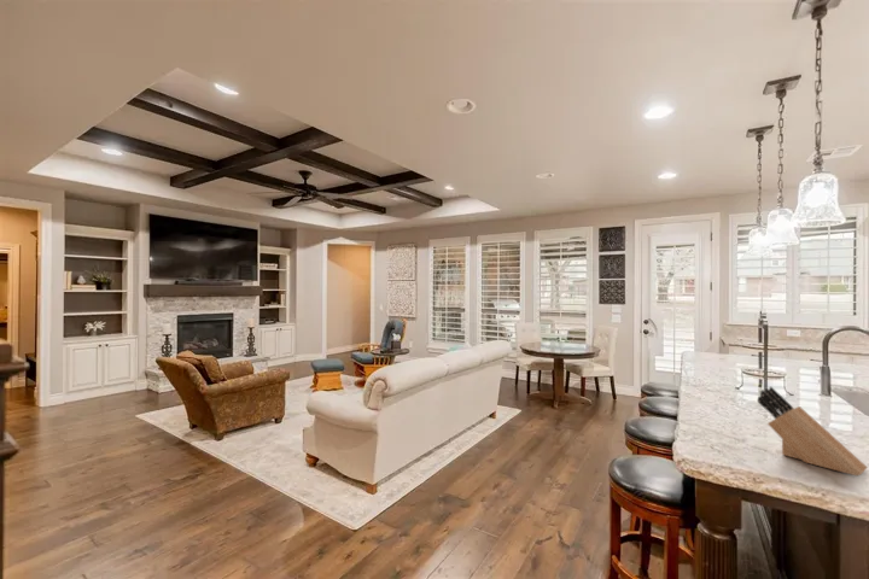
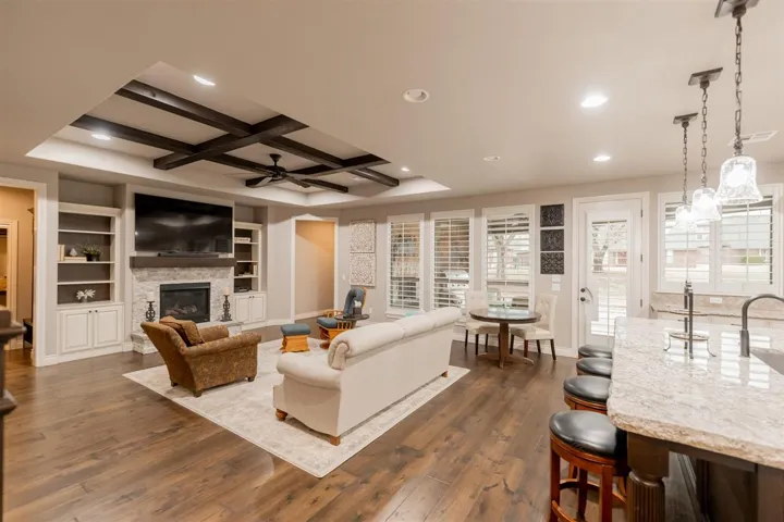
- knife block (806, 426)
